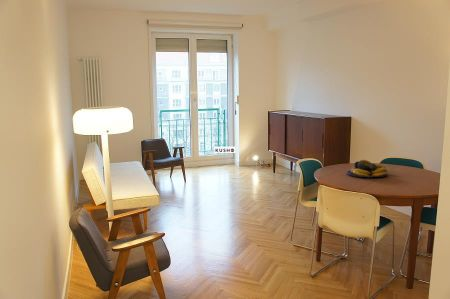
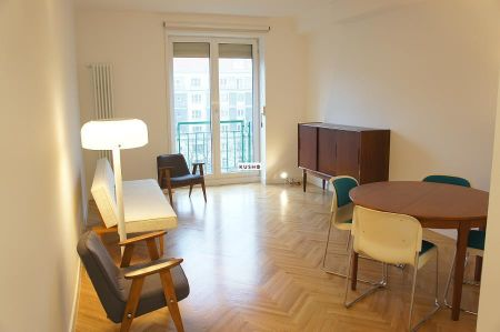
- fruit bowl (366, 167)
